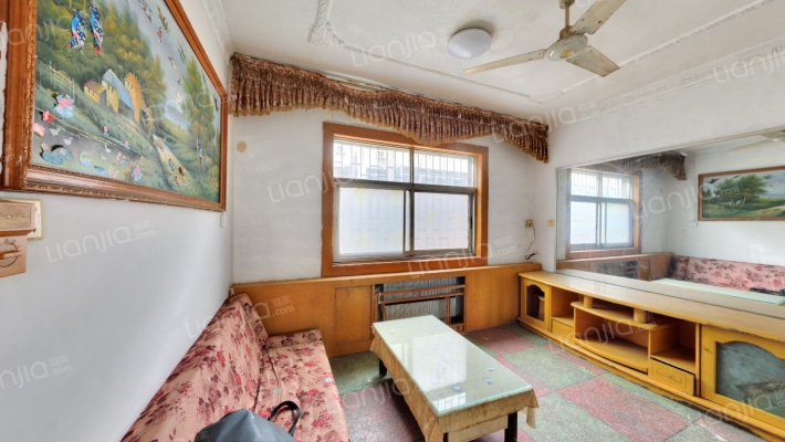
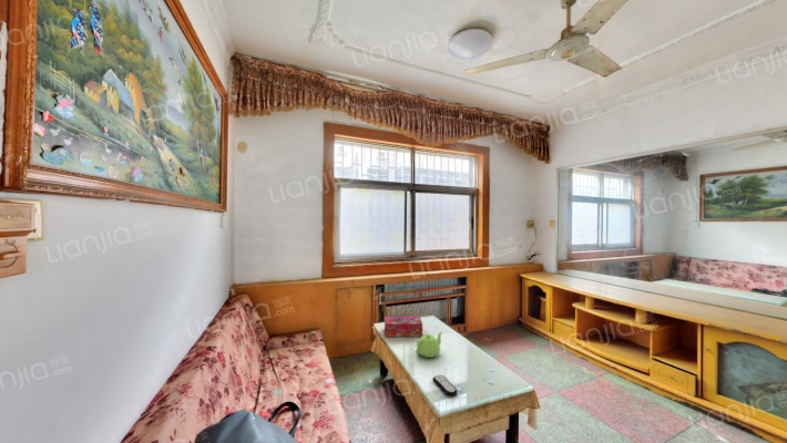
+ tissue box (402, 326)
+ remote control (444, 384)
+ teapot (429, 343)
